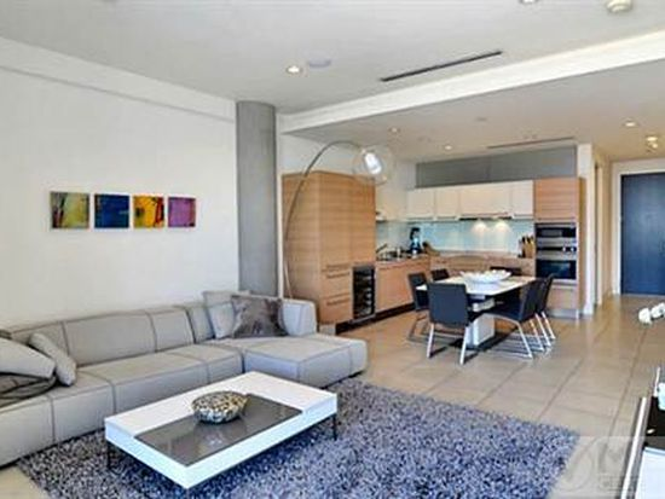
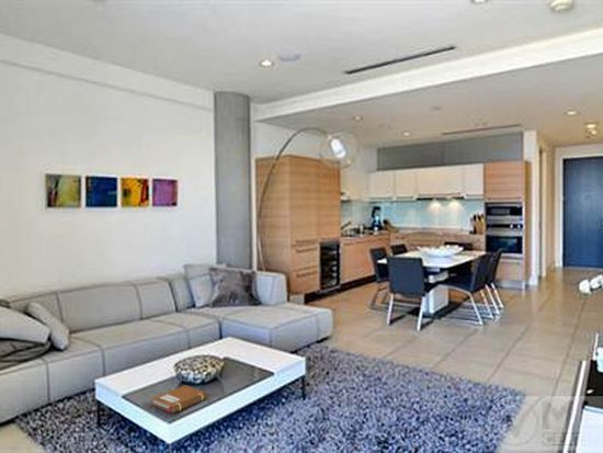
+ notebook (179, 398)
